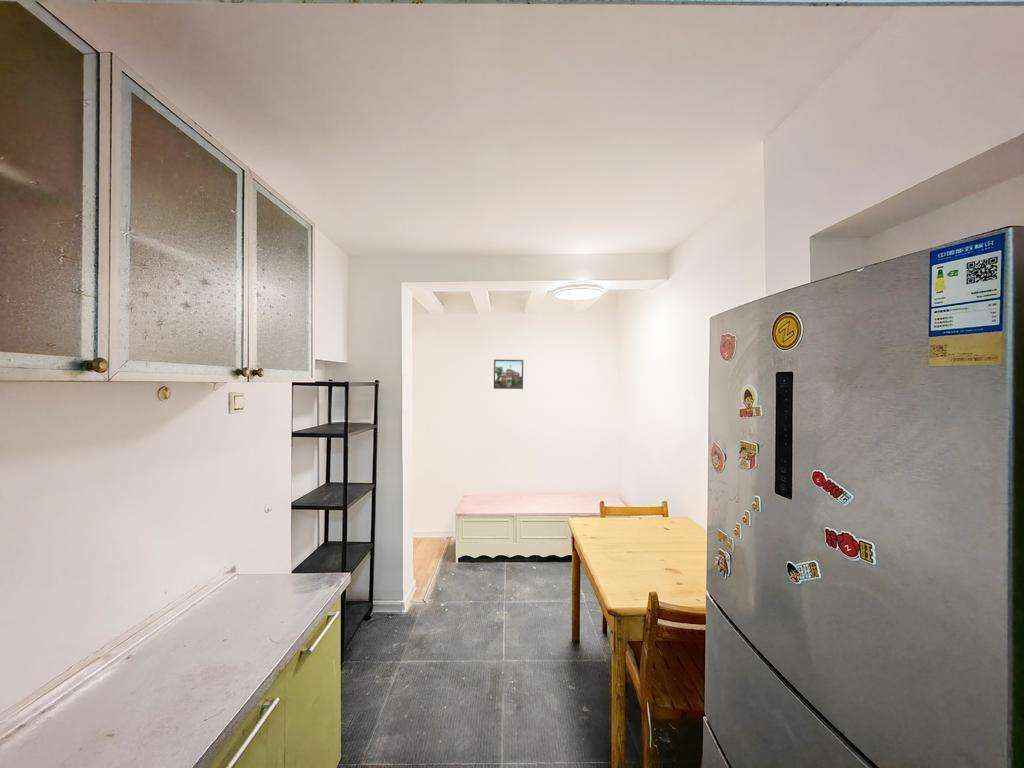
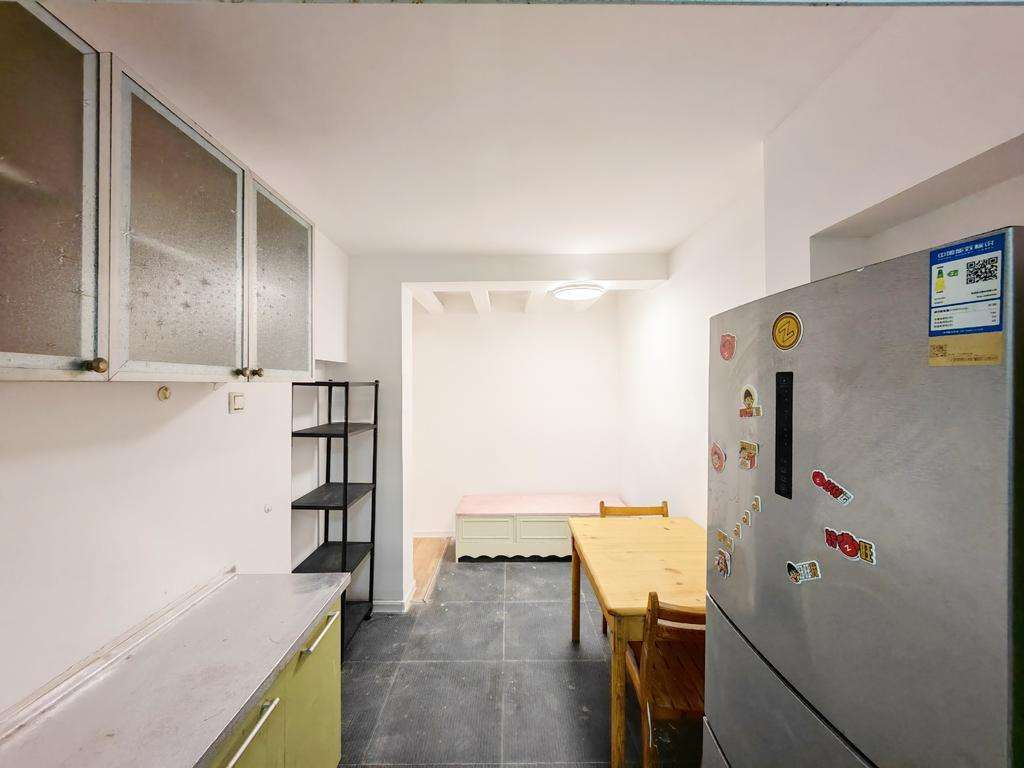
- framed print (508, 374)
